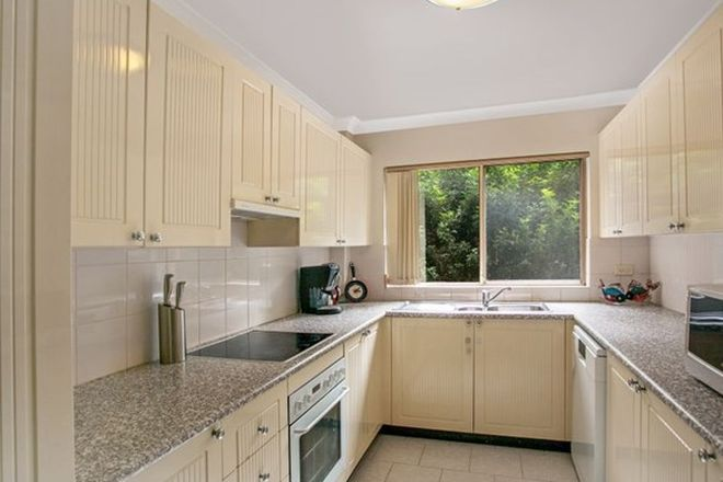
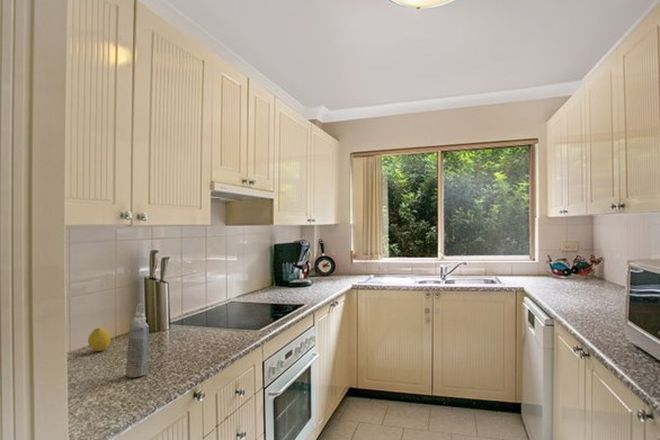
+ fruit (99, 339)
+ aerosol can (137, 339)
